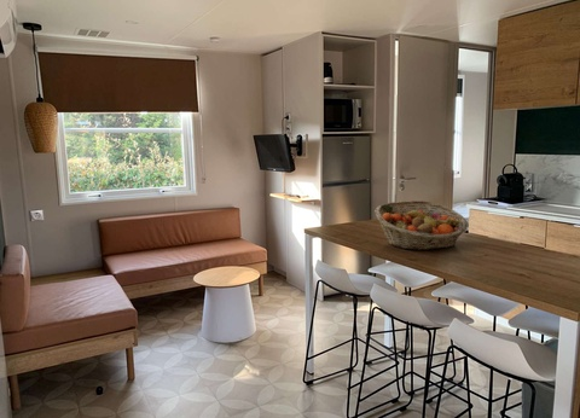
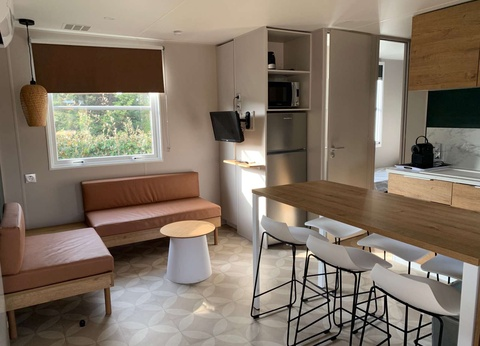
- fruit basket (419, 223)
